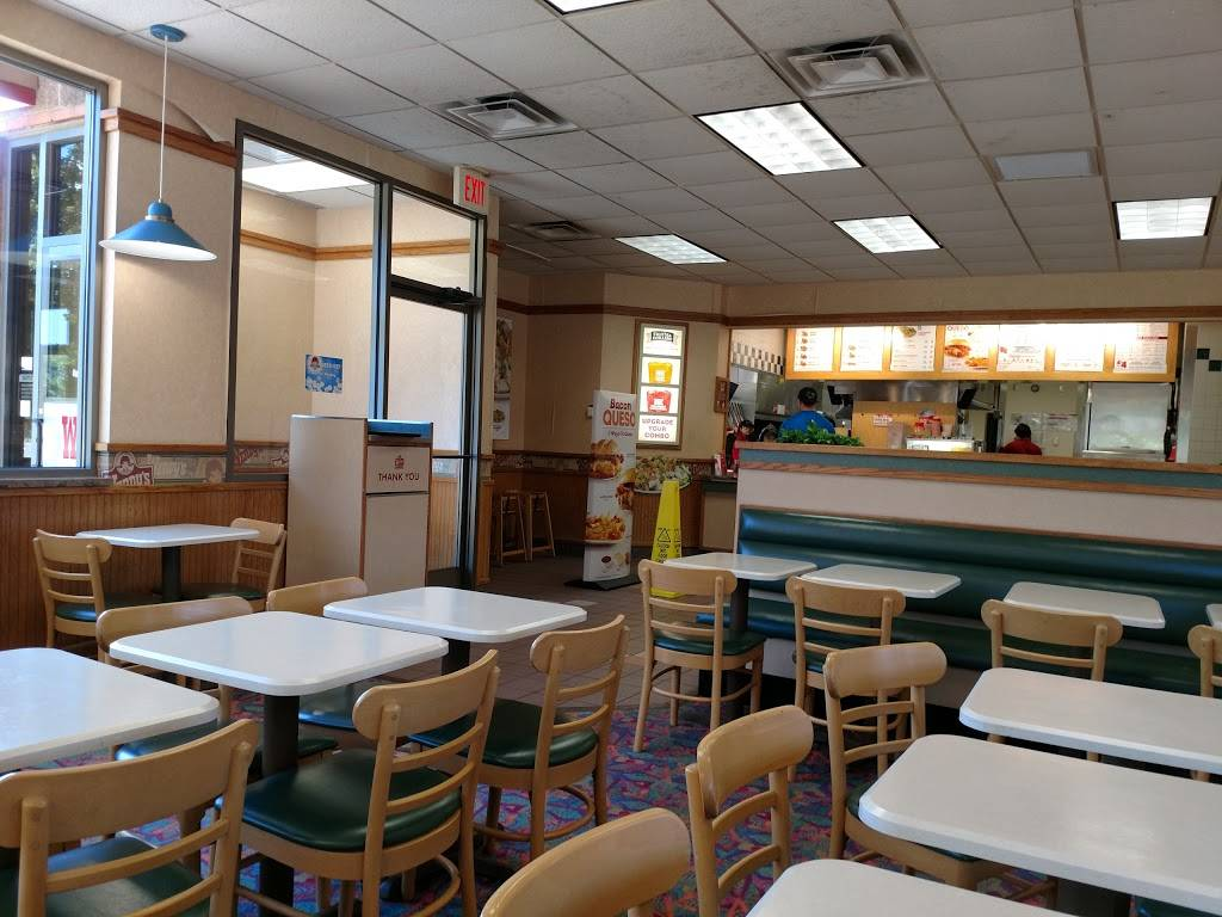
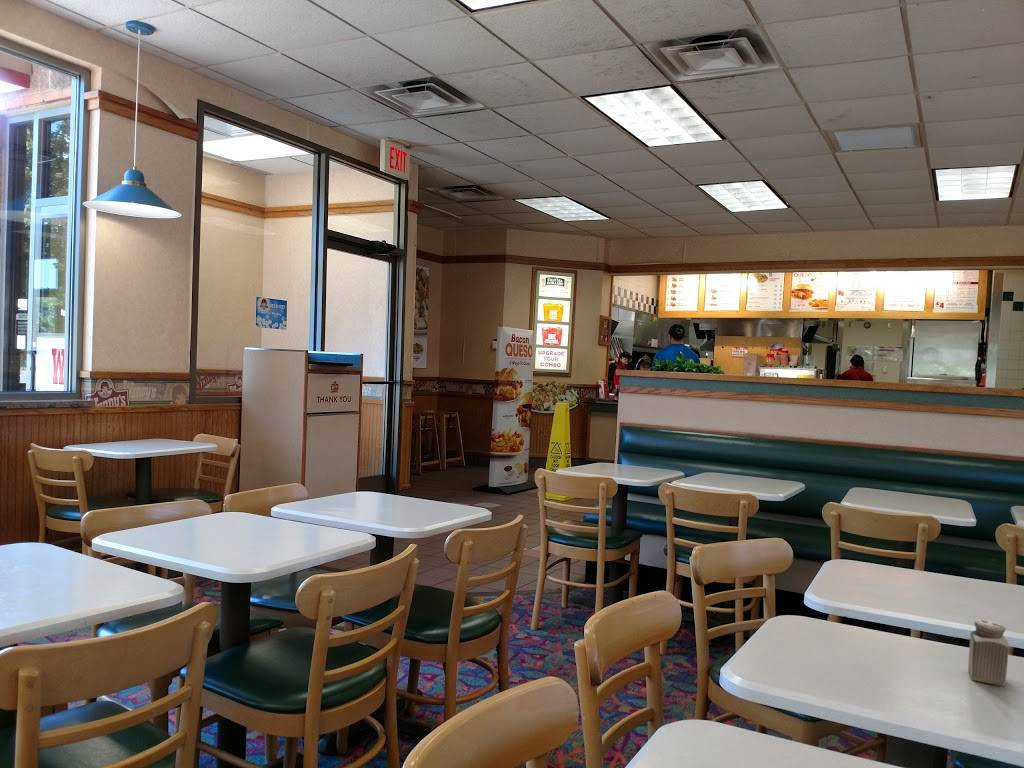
+ salt shaker (988, 650)
